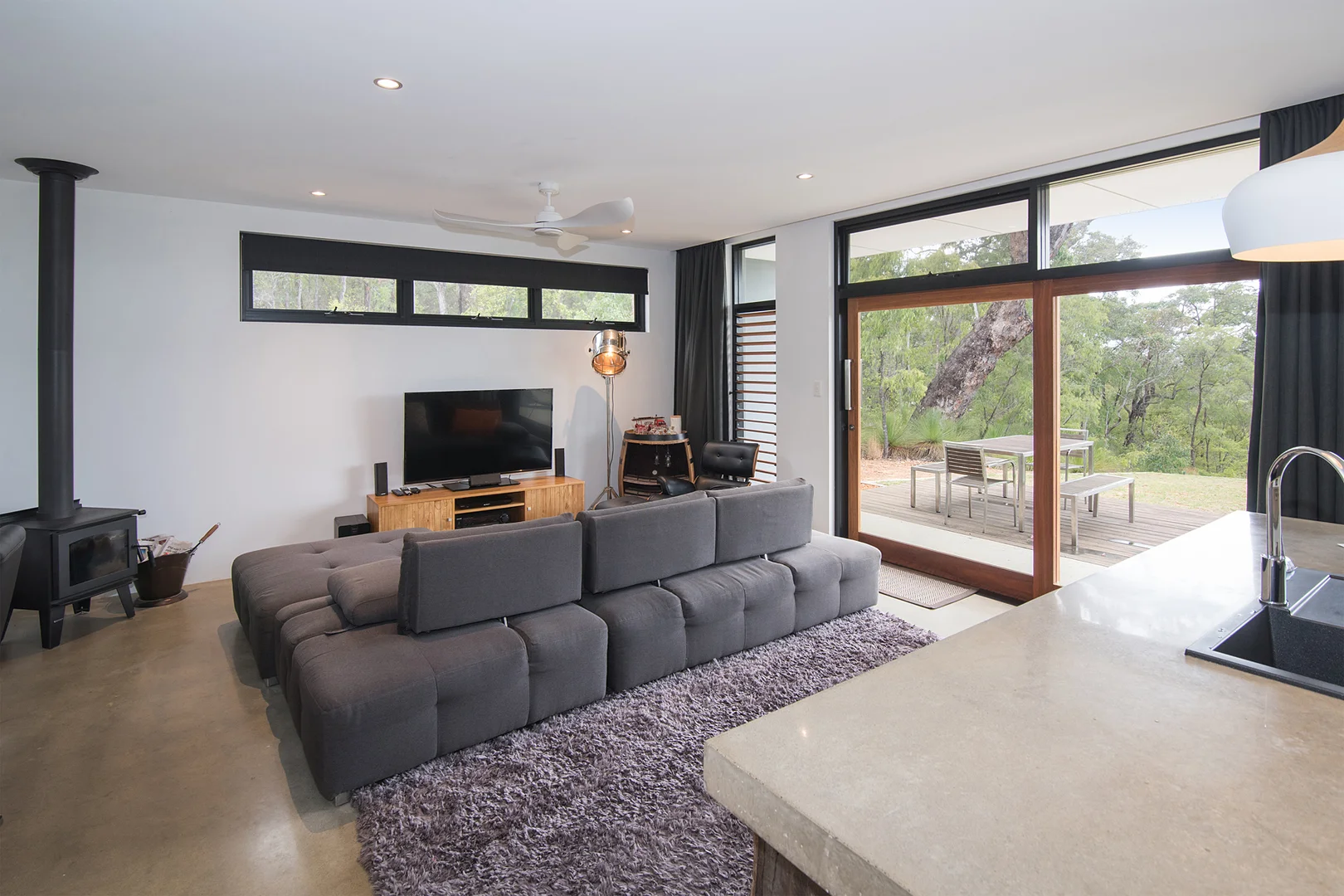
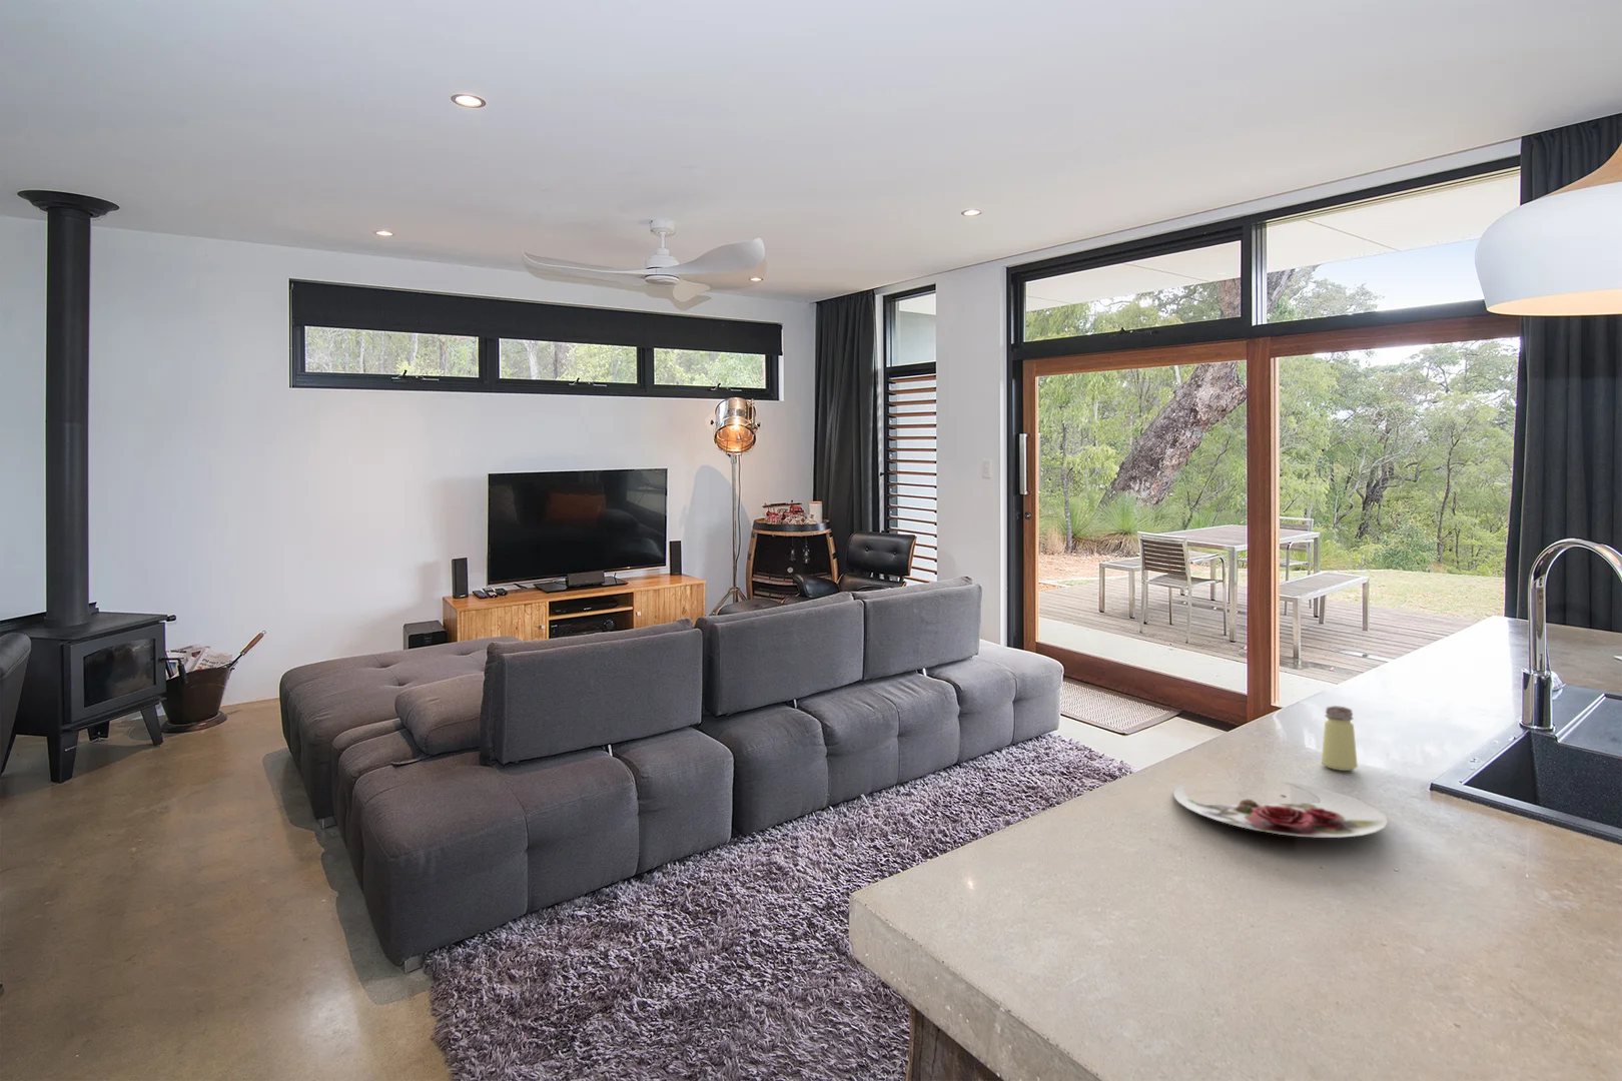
+ plate (1274, 804)
+ saltshaker (1338, 737)
